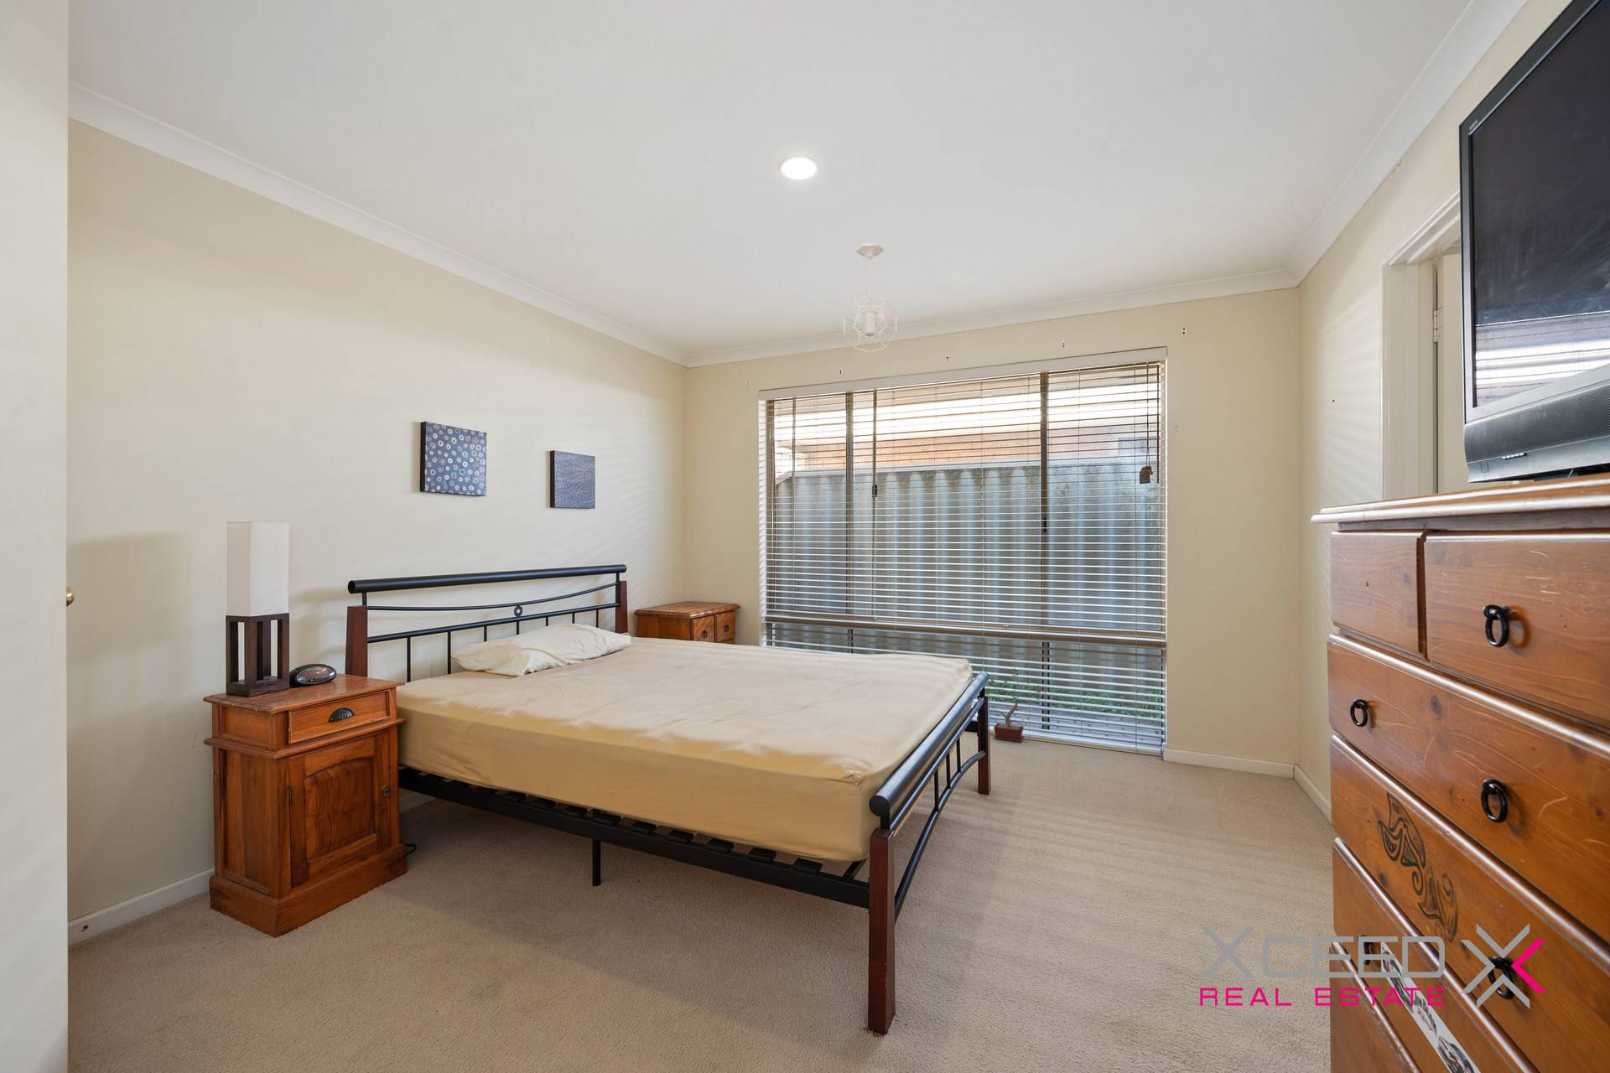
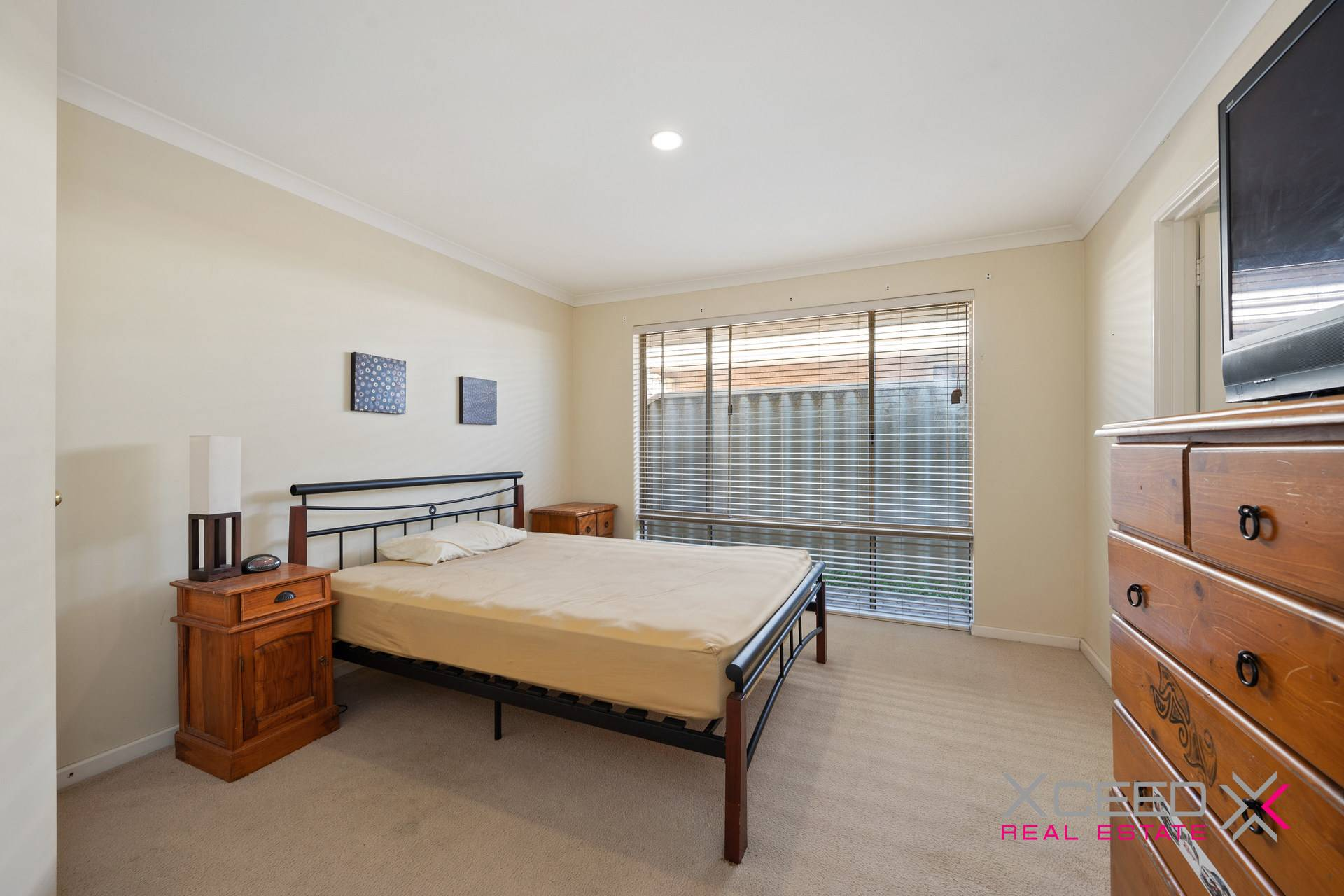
- pendant light (870, 301)
- potted plant (1016, 705)
